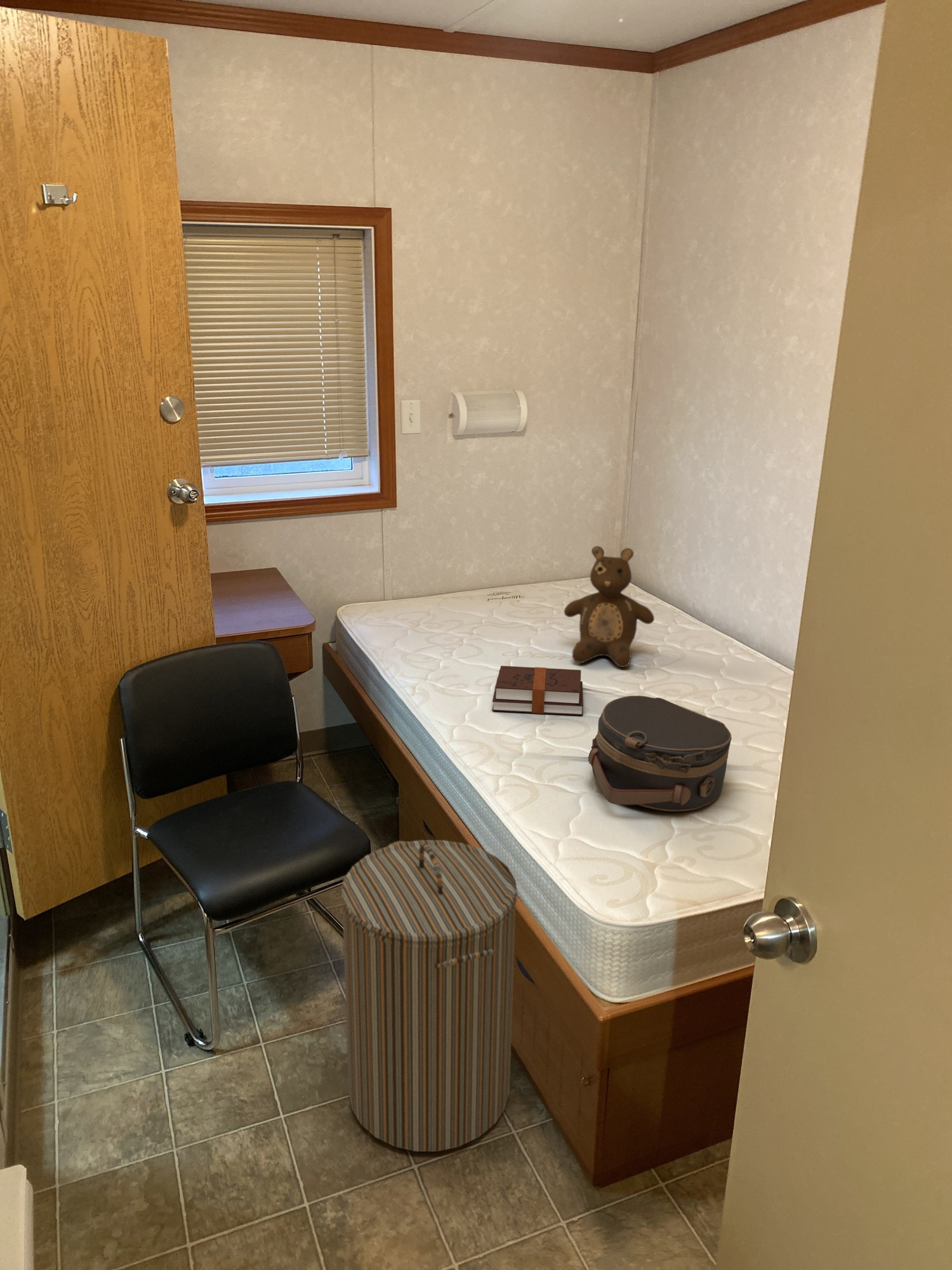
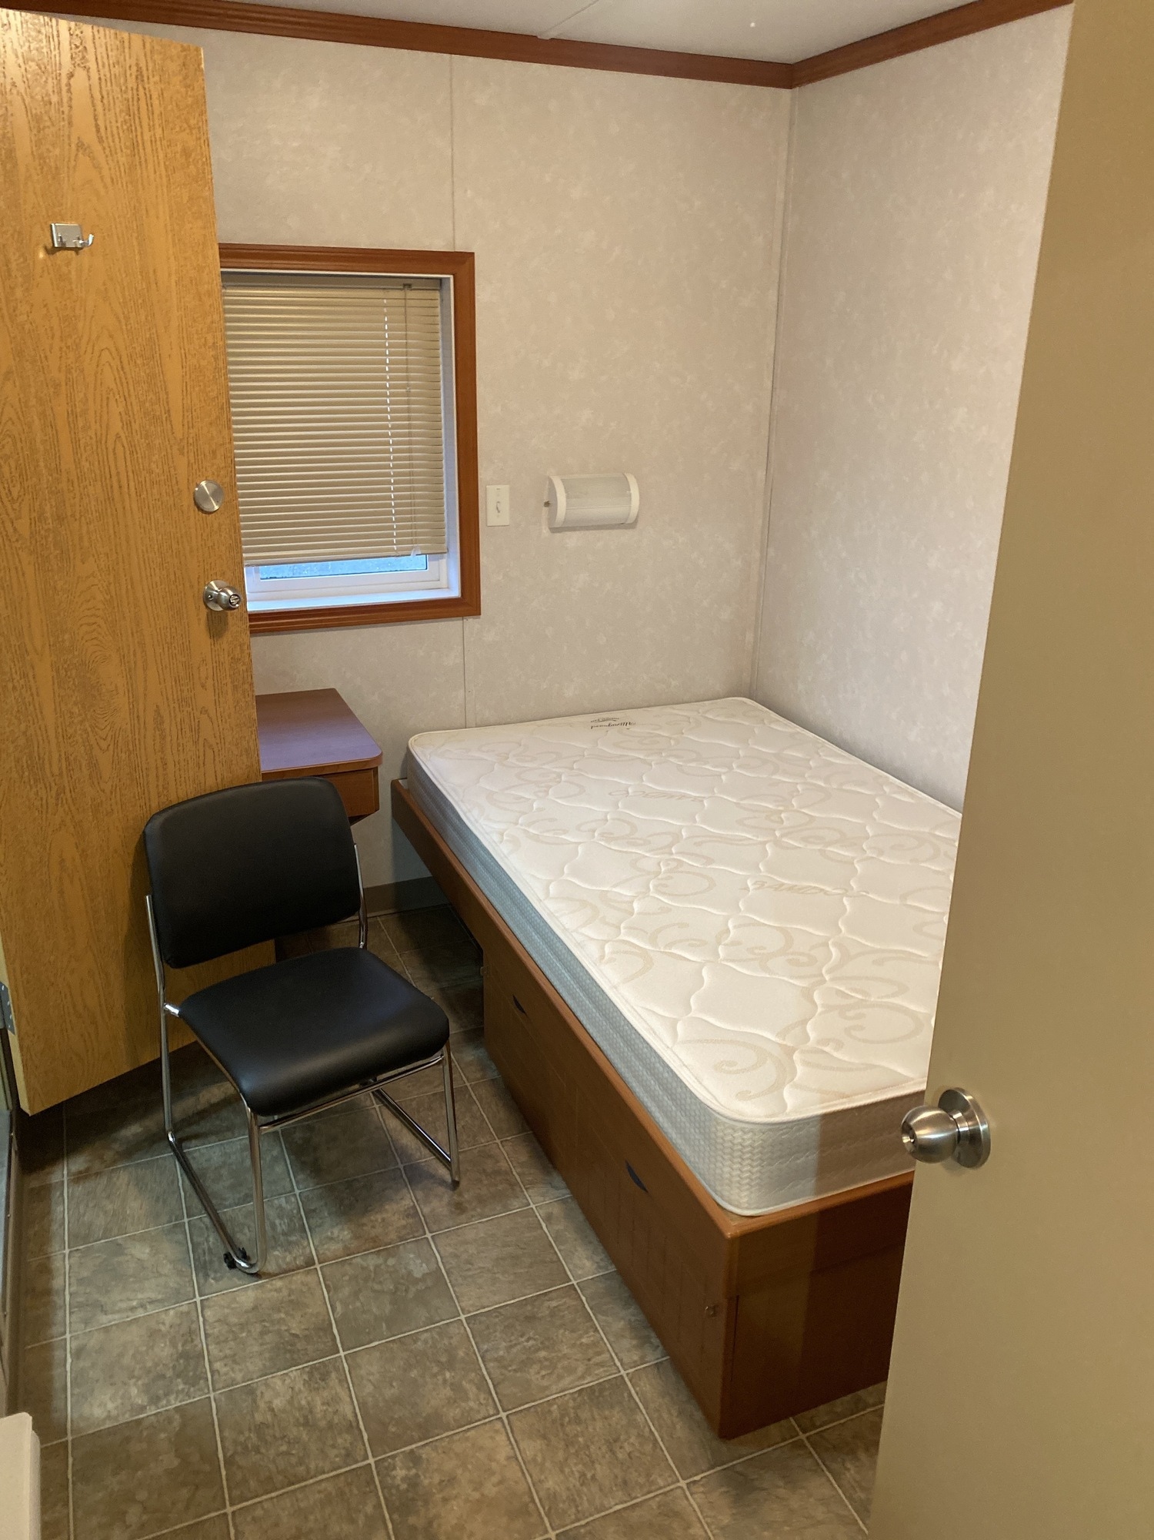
- teddy bear (607, 605)
- hardback book (539, 689)
- hat box (653, 754)
- laundry hamper (429, 974)
